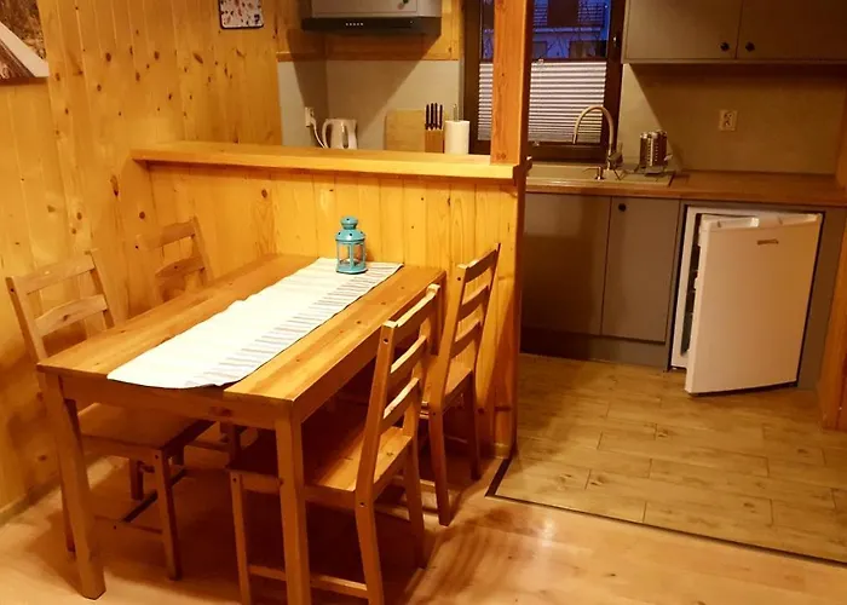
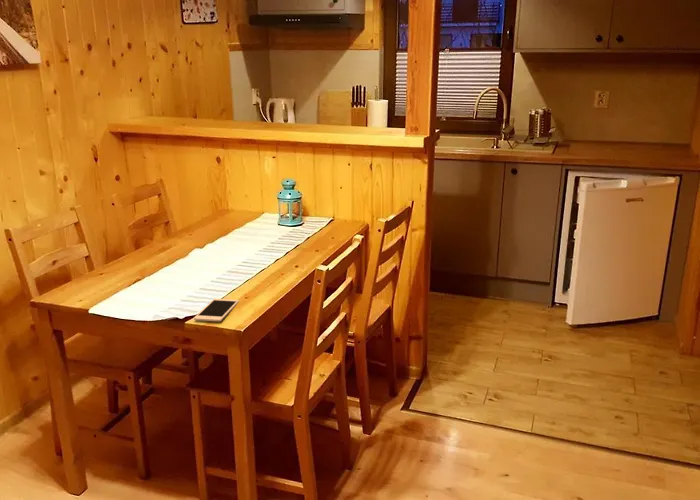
+ cell phone (217, 309)
